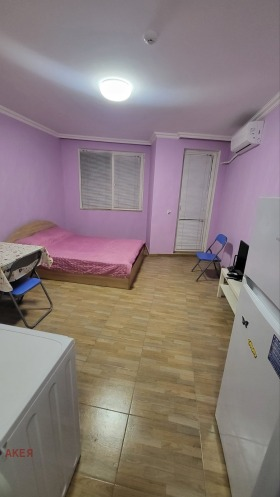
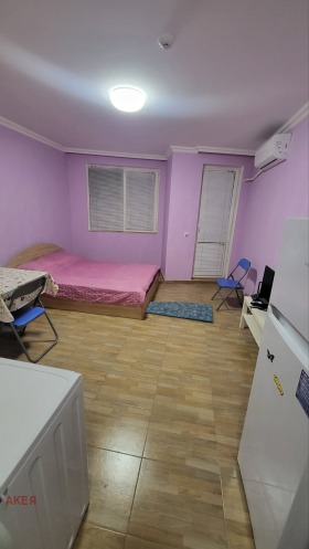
+ rug (171, 307)
